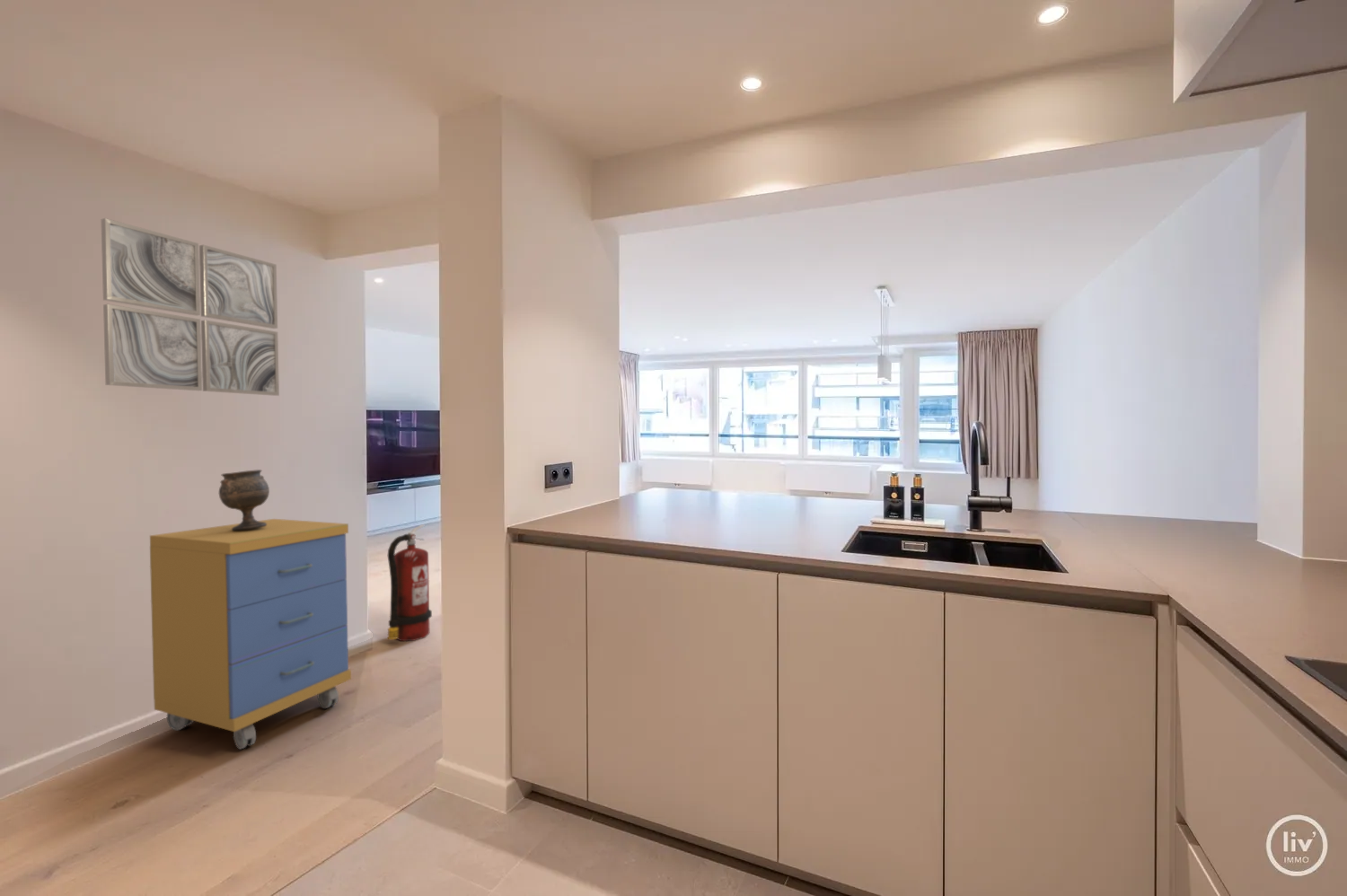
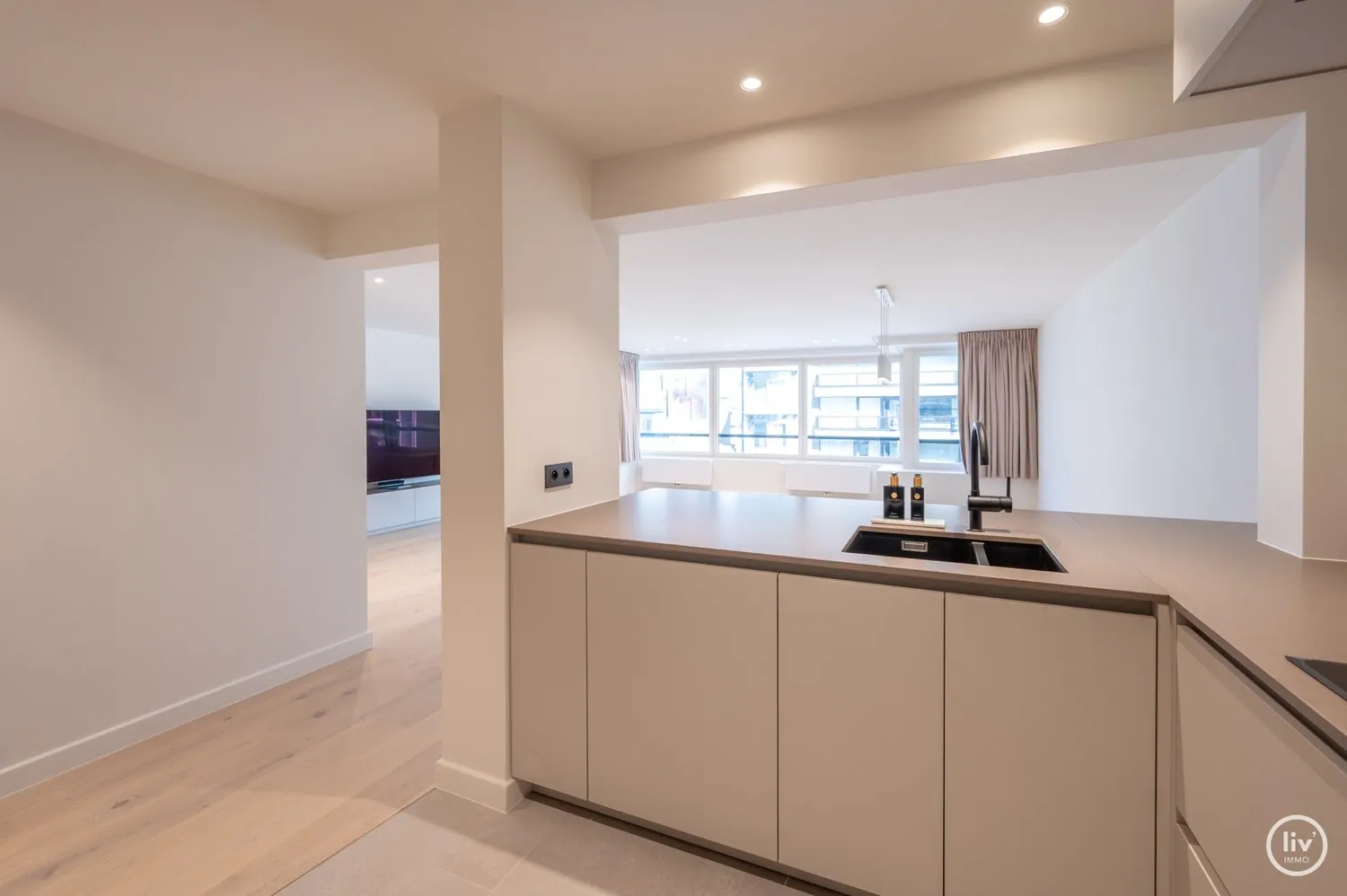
- fire extinguisher (407, 583)
- wall art (201, 316)
- goblet (244, 499)
- storage cabinet (257, 624)
